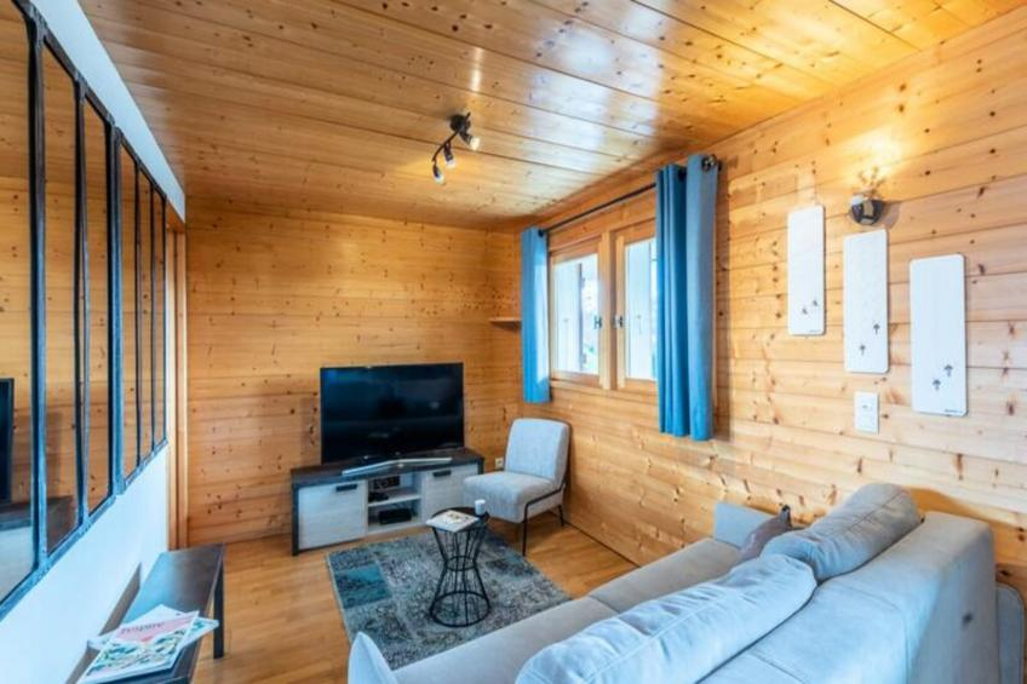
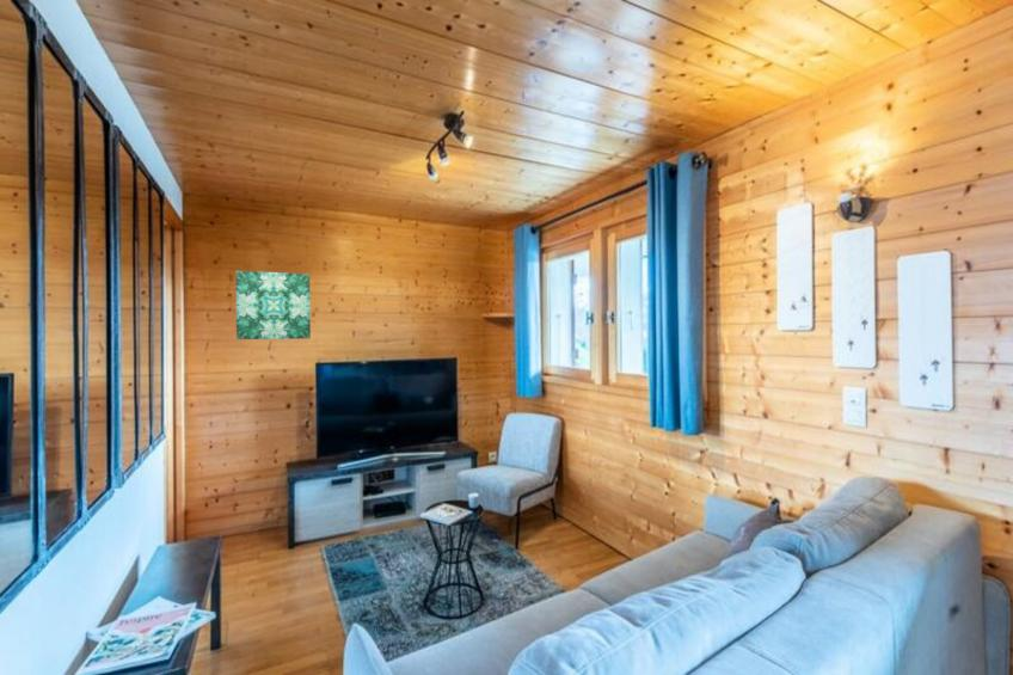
+ wall art (274, 305)
